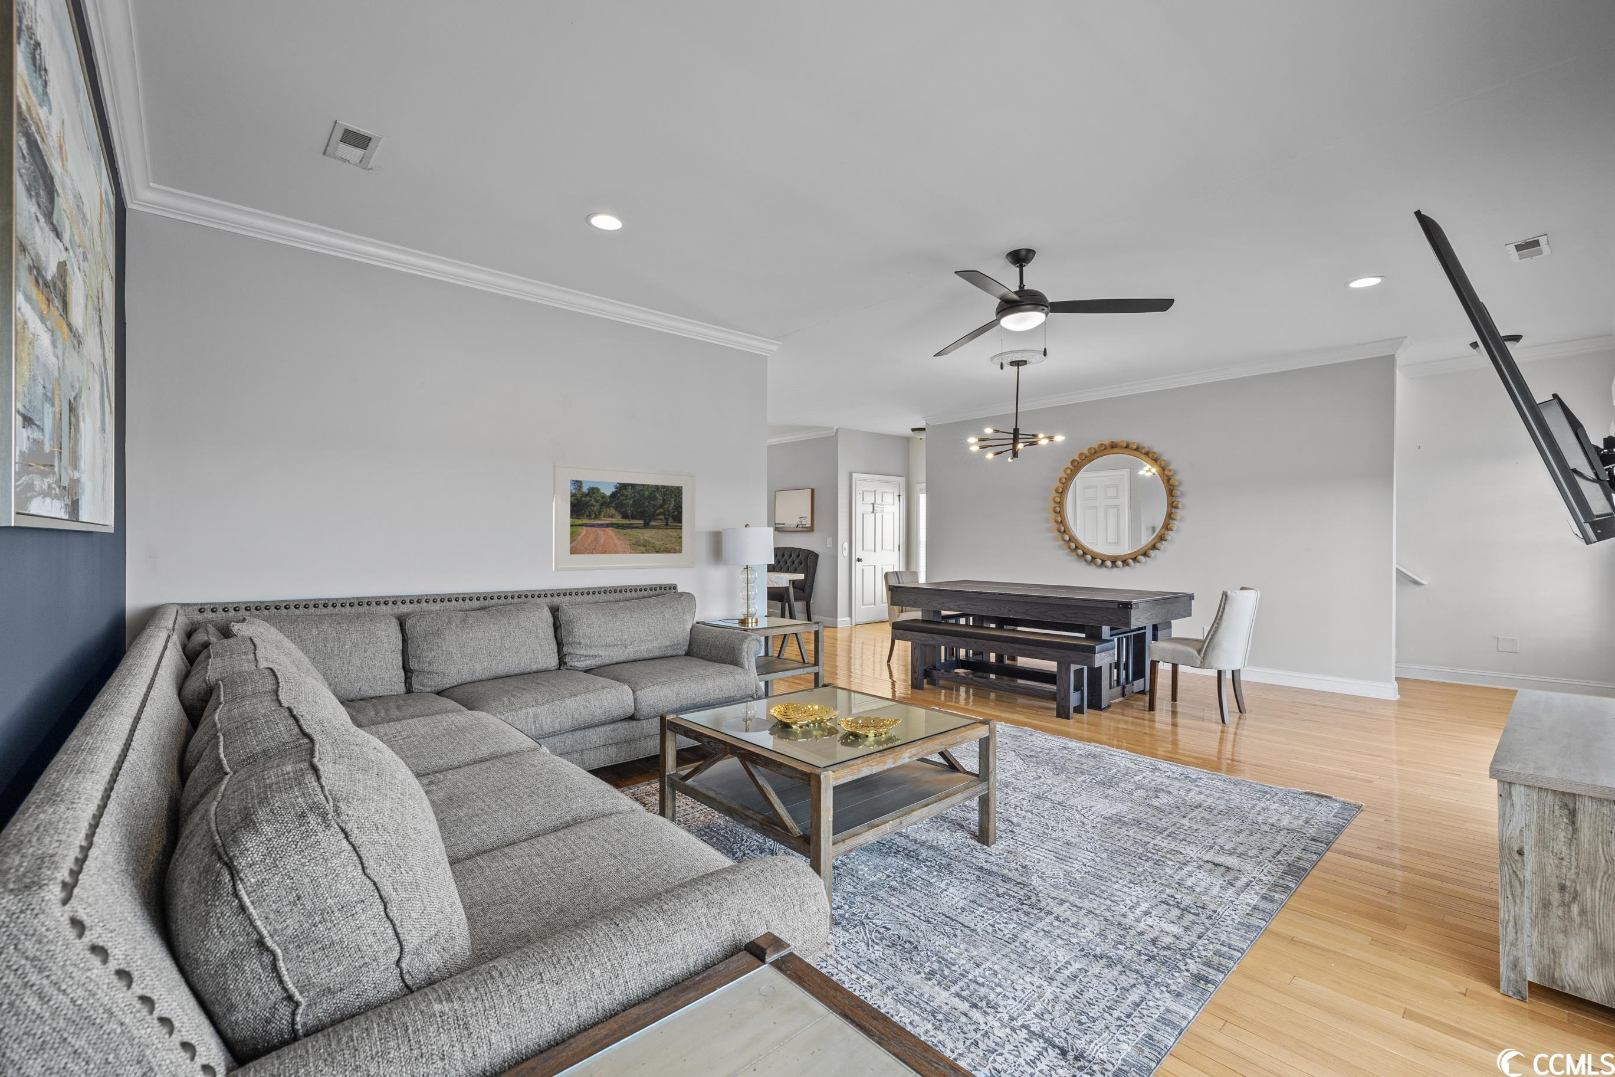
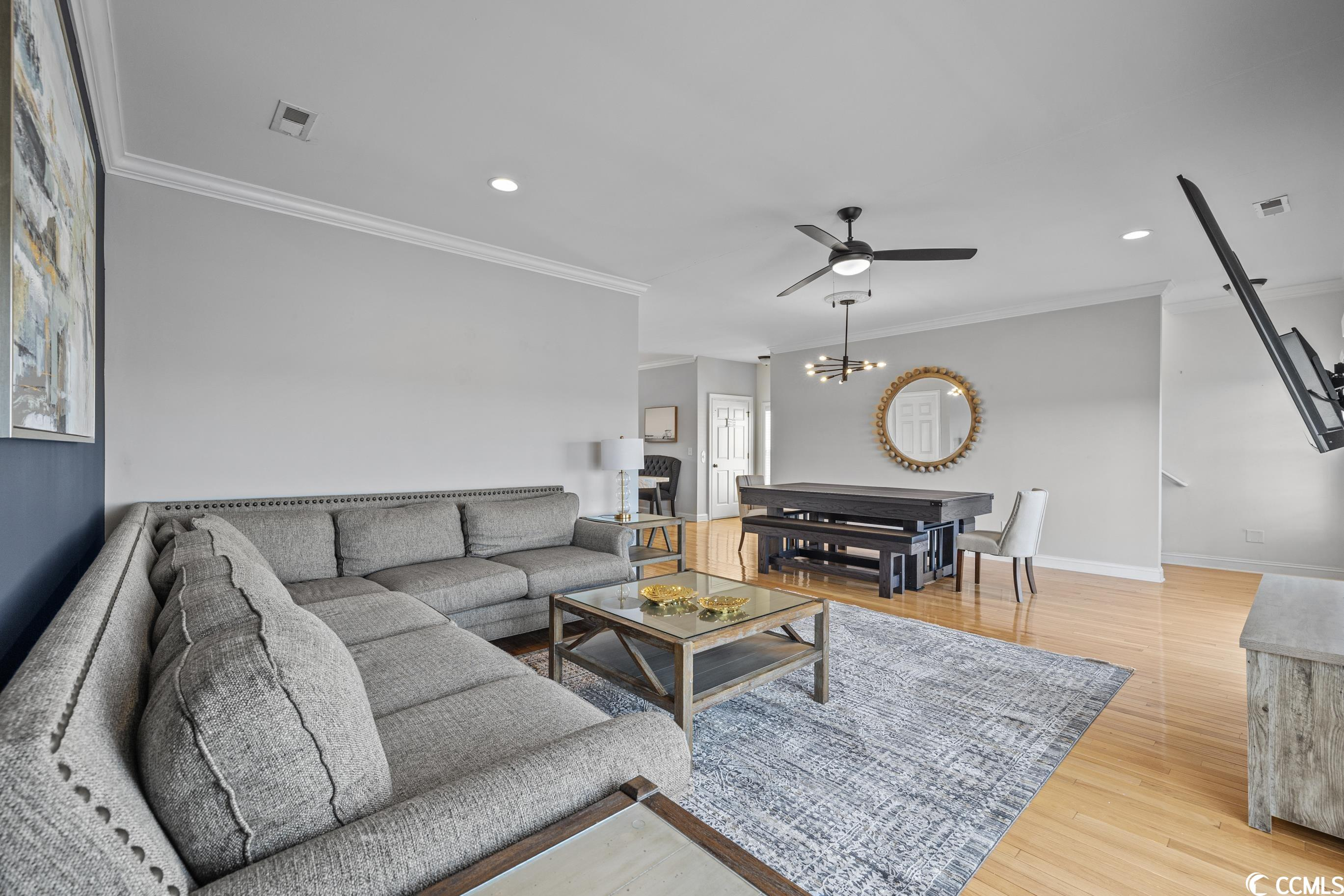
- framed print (628, 518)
